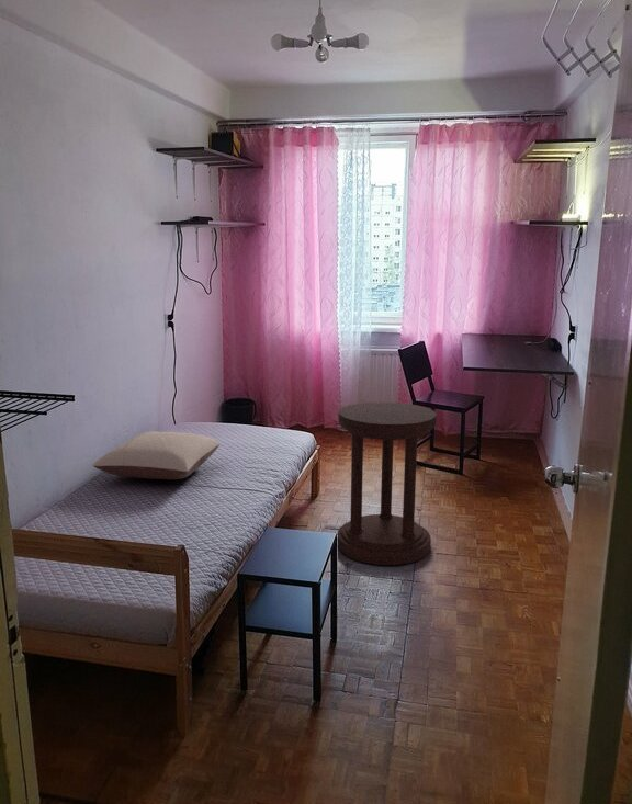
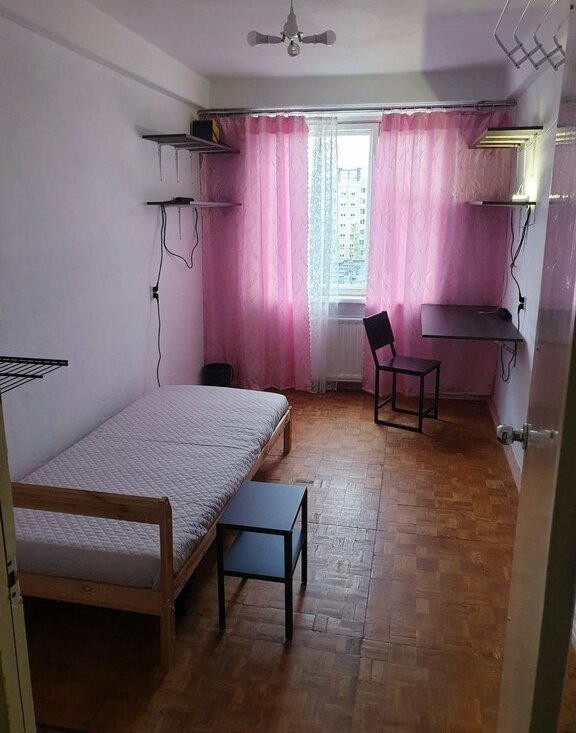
- pillow (159, 455)
- side table (385, 479)
